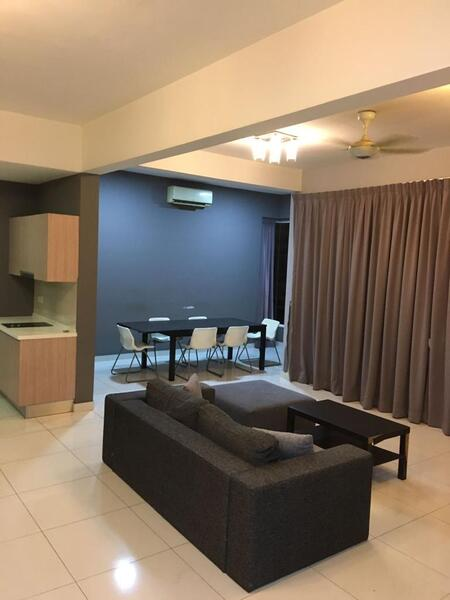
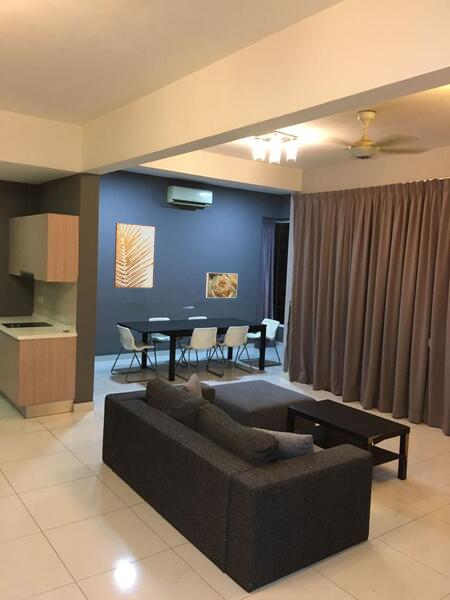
+ wall art (134, 256)
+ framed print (222, 285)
